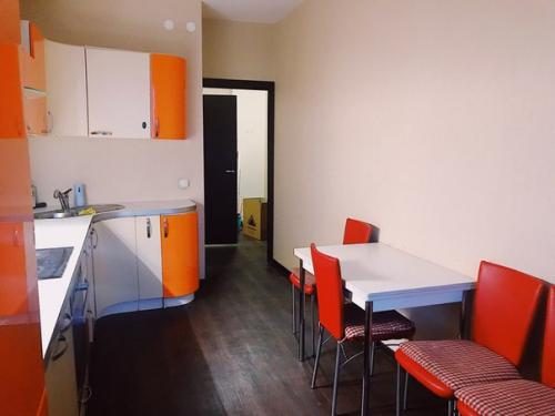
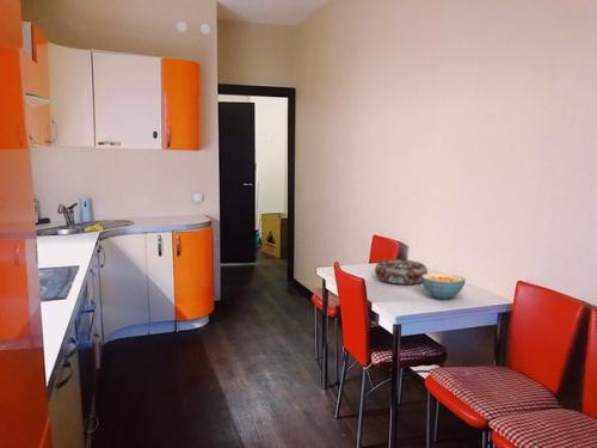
+ decorative bowl (400, 271)
+ cereal bowl (442, 287)
